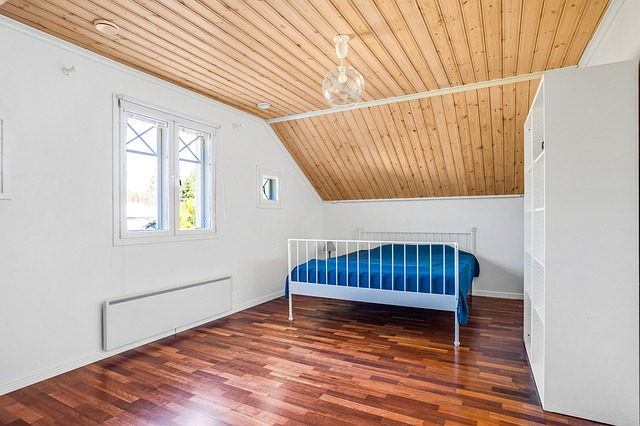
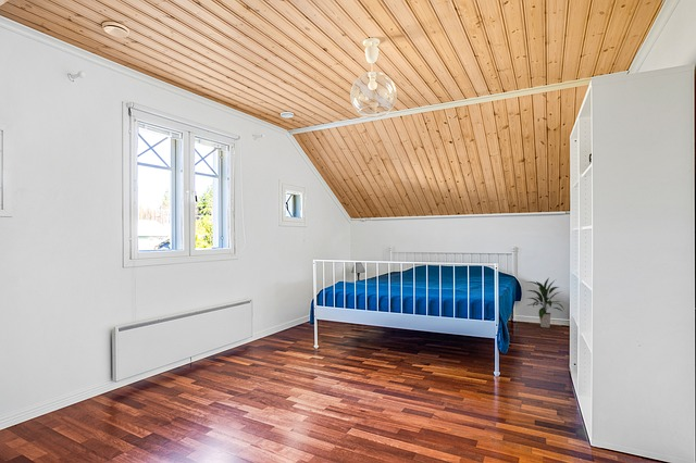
+ indoor plant (543, 301)
